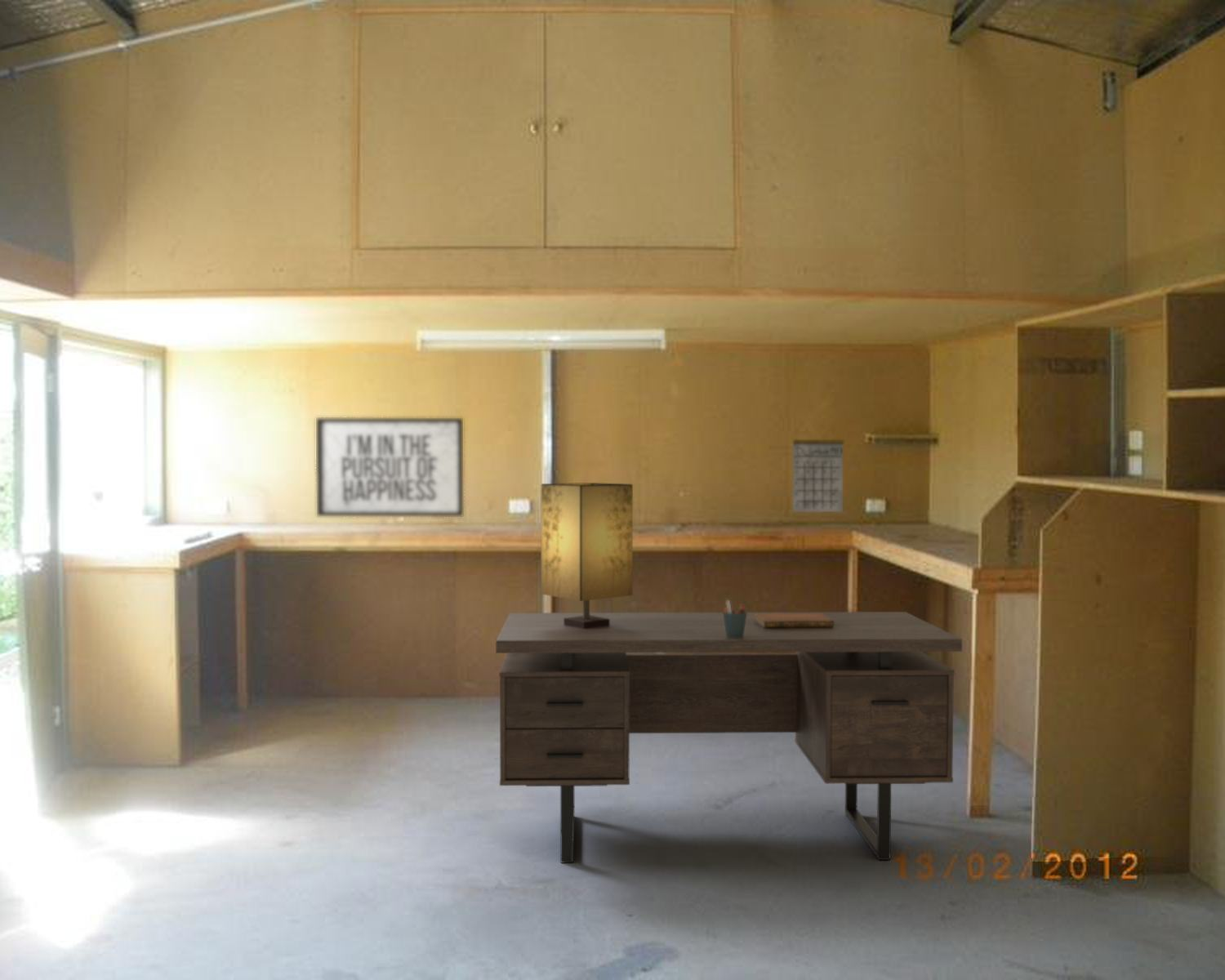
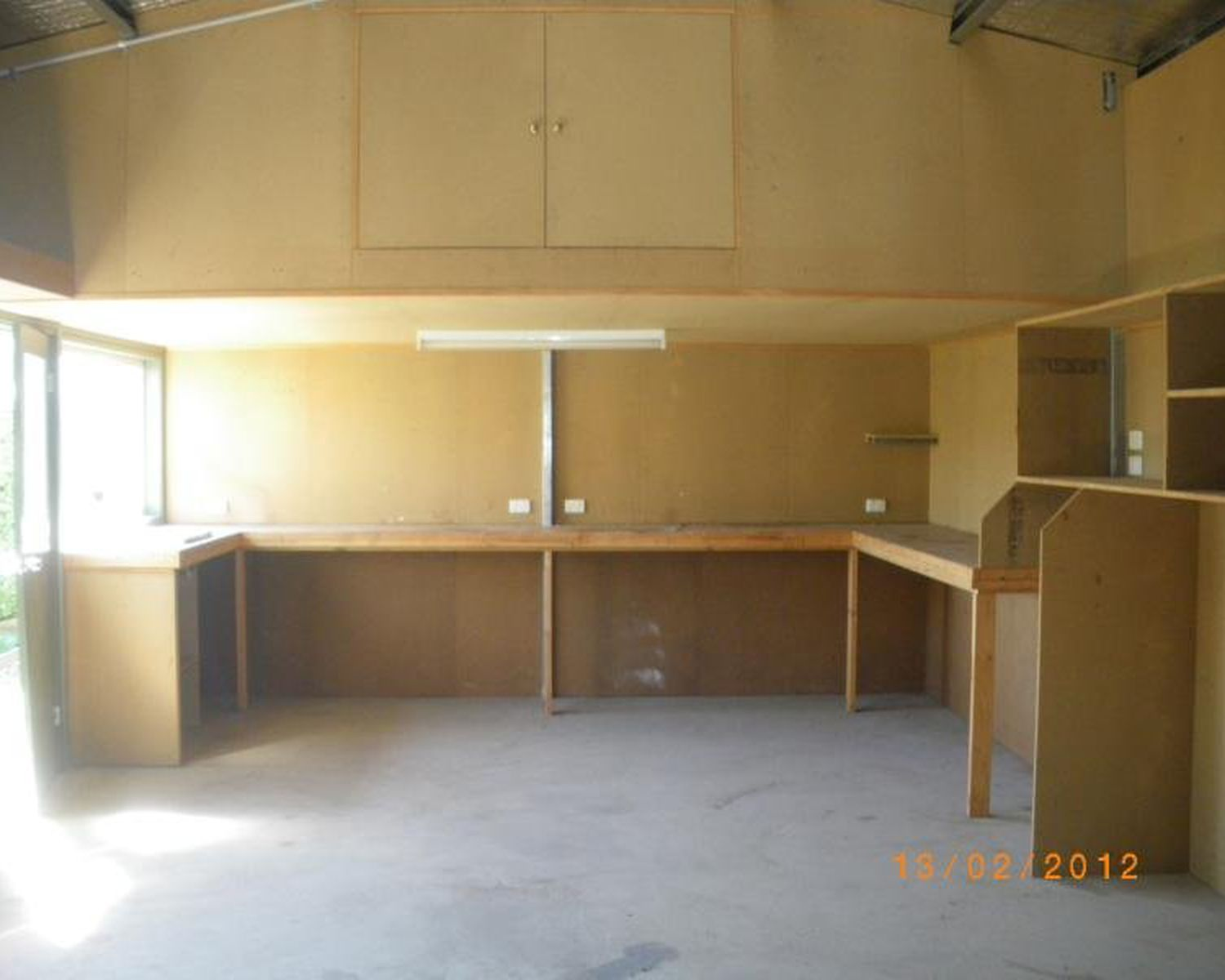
- pen holder (734, 617)
- desk (718, 731)
- table lamp (586, 554)
- mirror (390, 467)
- calendar (817, 467)
- notebook (793, 620)
